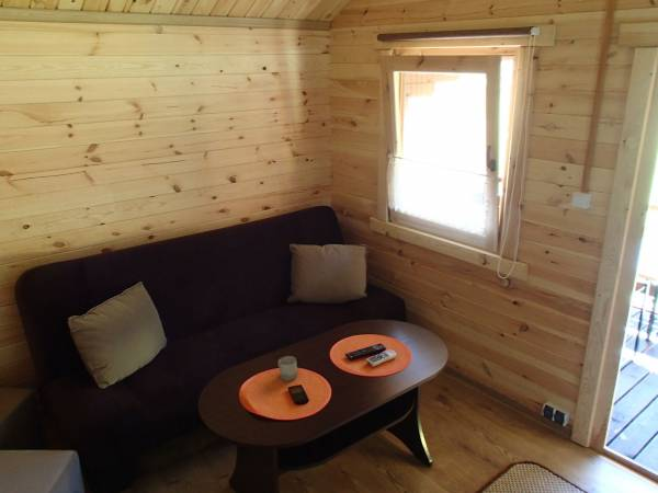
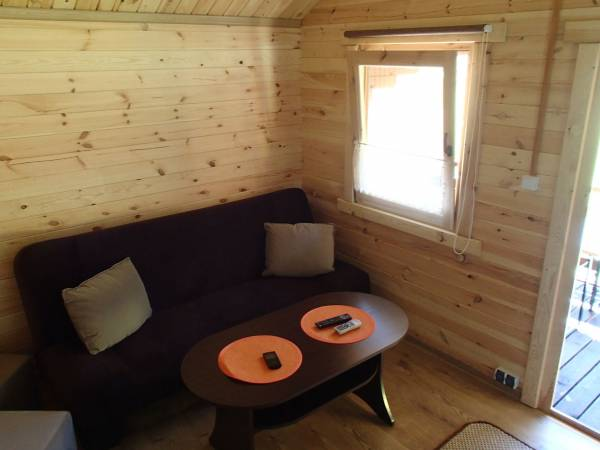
- cup (285, 367)
